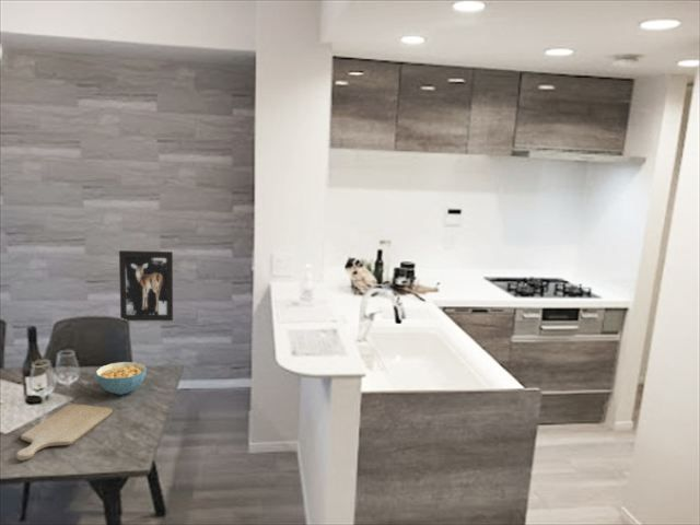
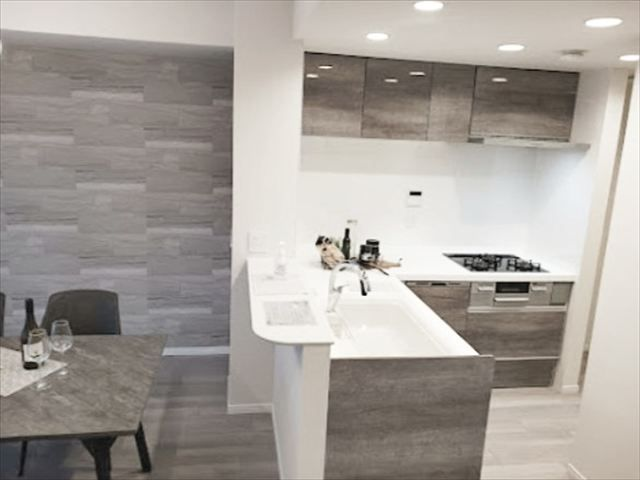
- cereal bowl (121, 381)
- chopping board (59, 430)
- wall art (145, 285)
